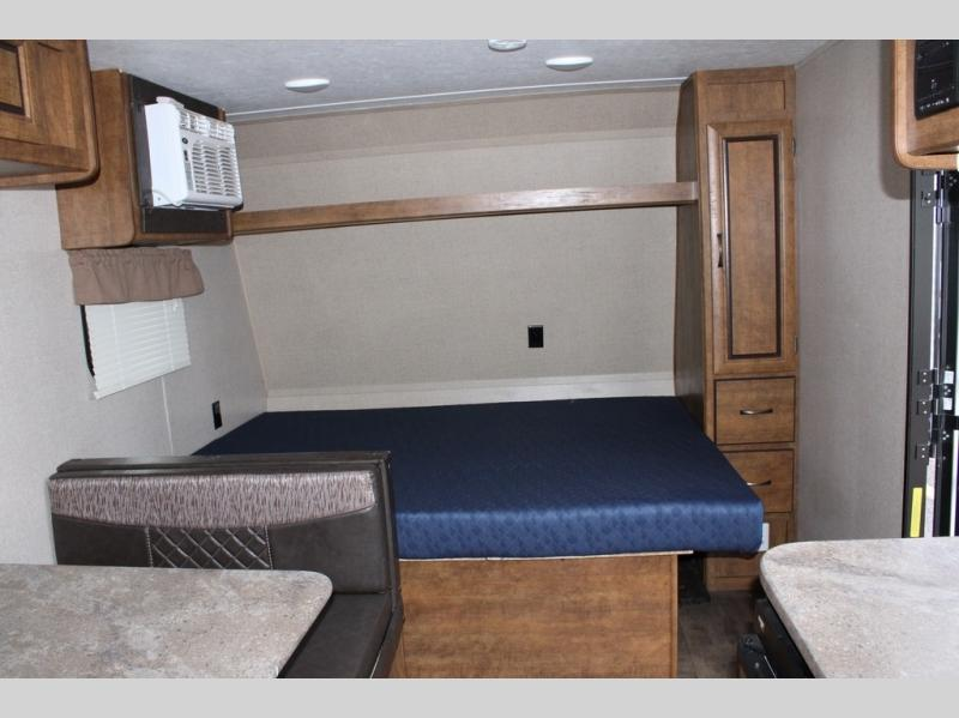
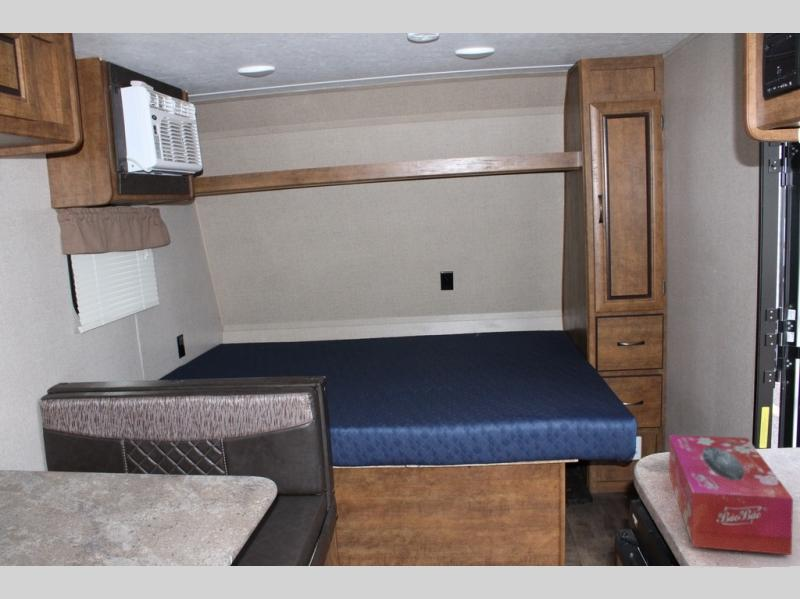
+ tissue box (722, 487)
